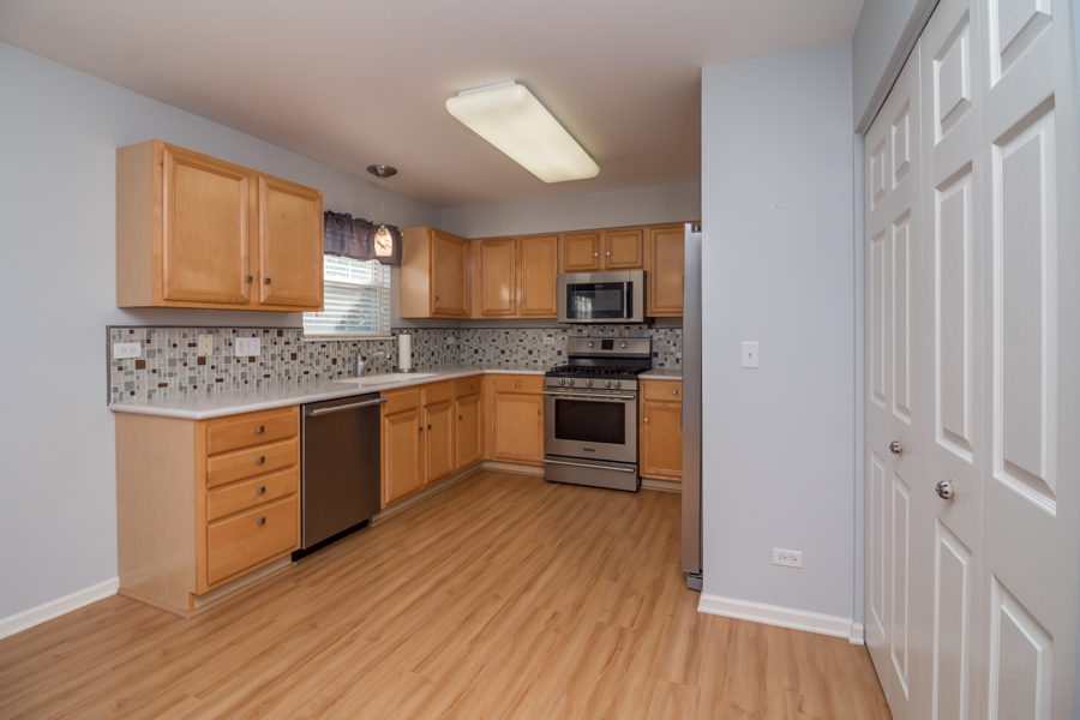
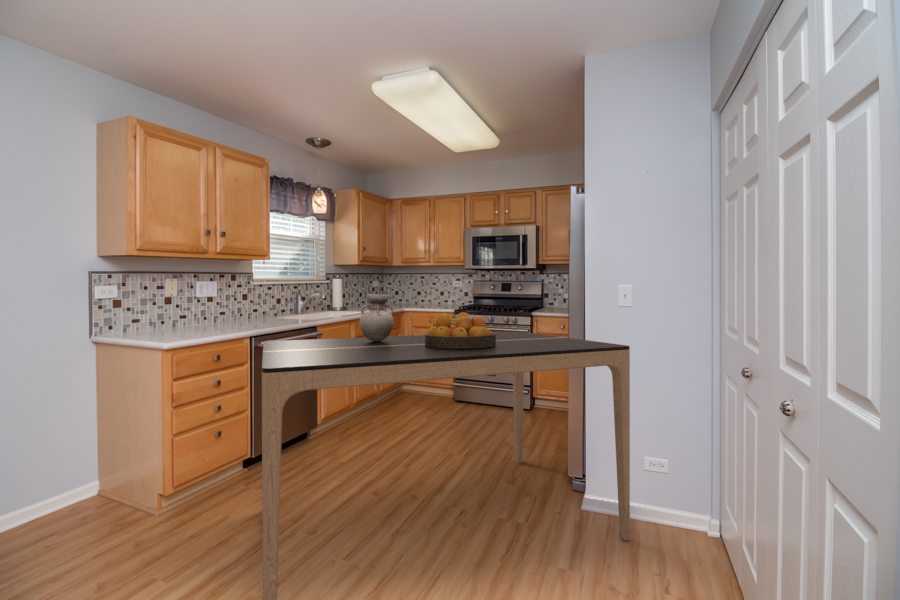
+ dining table (436, 379)
+ vase (376, 317)
+ fruit bowl (460, 328)
